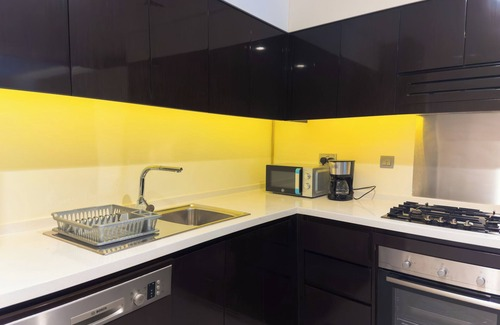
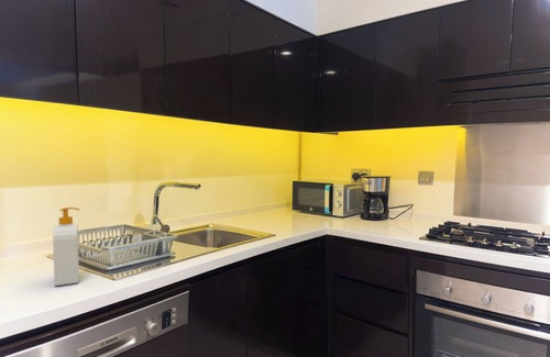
+ soap bottle (67, 244)
